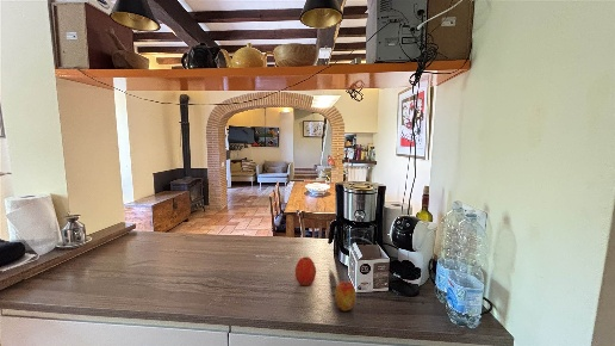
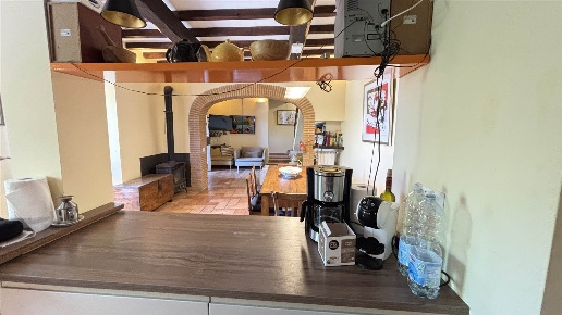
- apple (344, 294)
- apple (305, 270)
